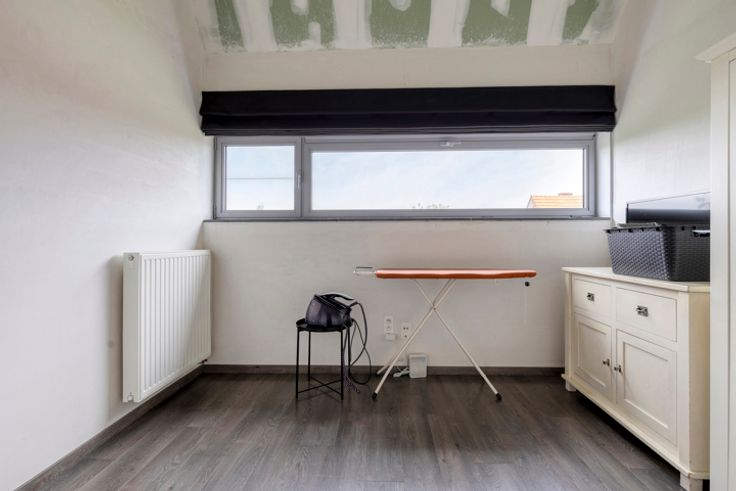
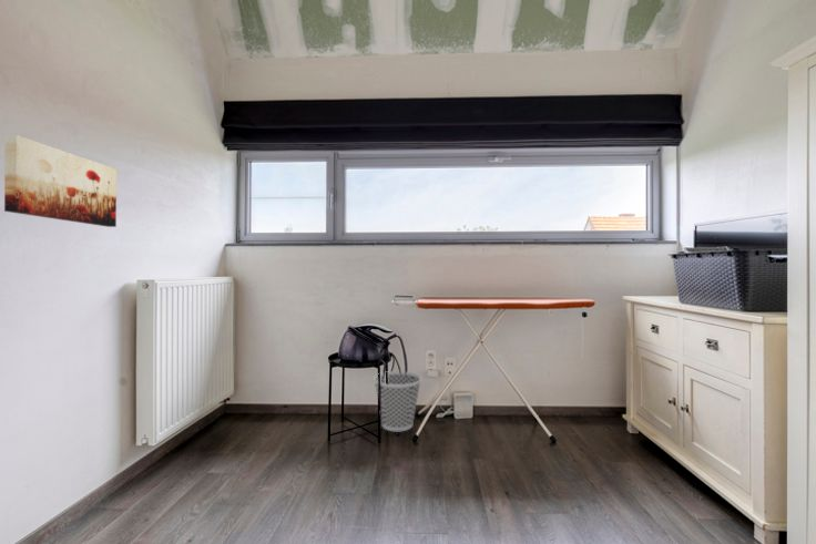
+ wall art (68, 186)
+ wastebasket (397, 401)
